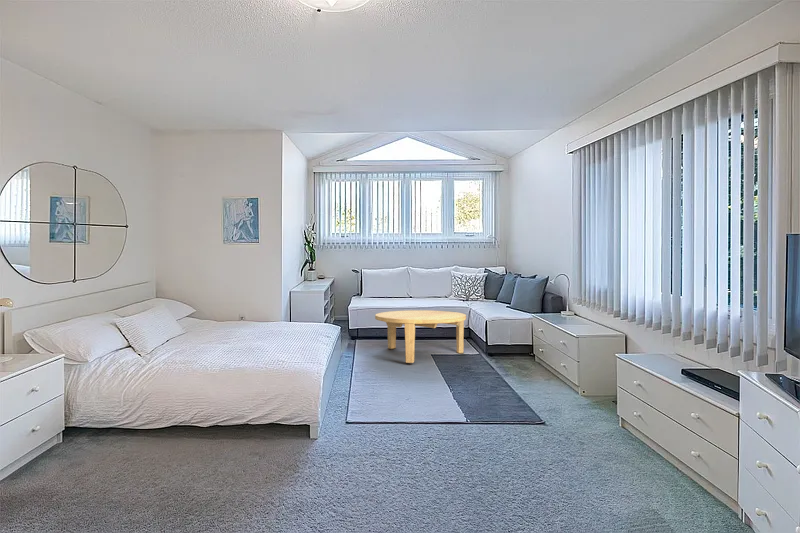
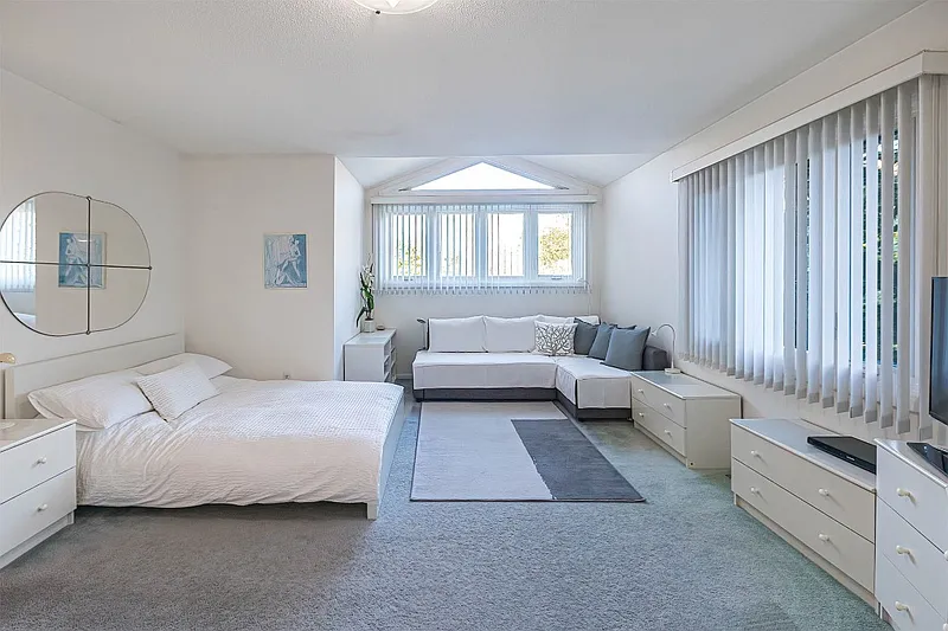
- coffee table (414, 334)
